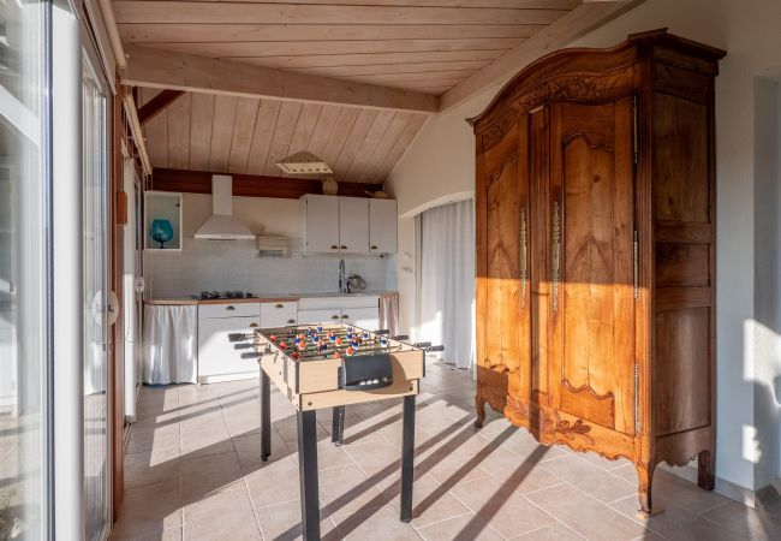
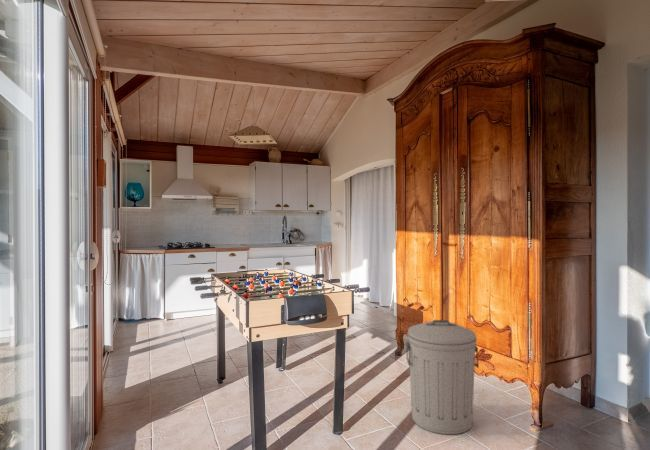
+ trash can (441, 369)
